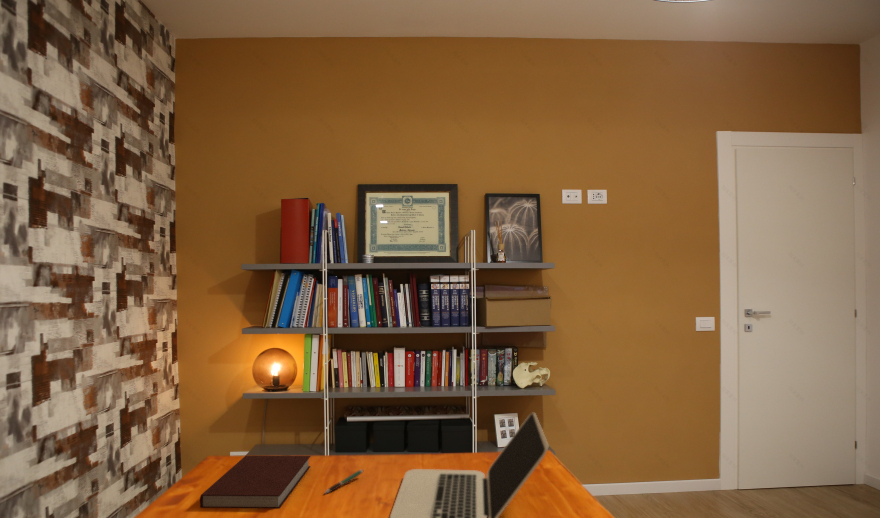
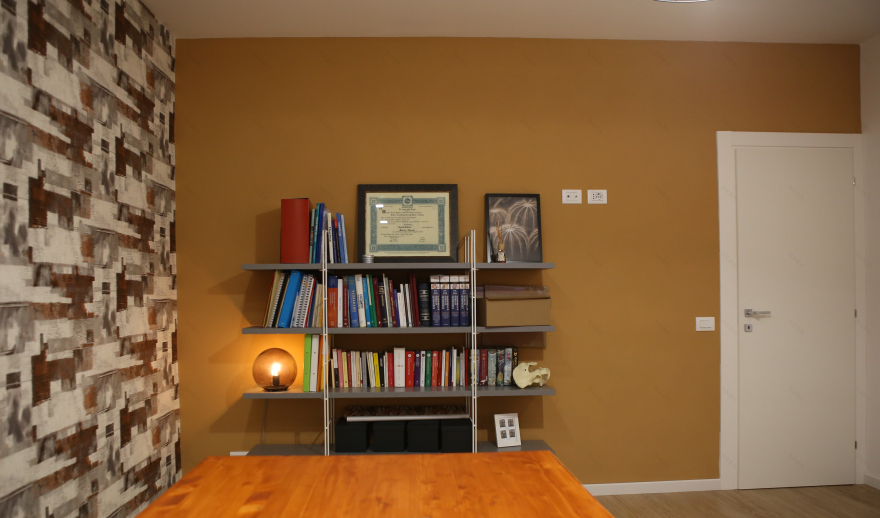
- pen (344, 481)
- notebook (260, 479)
- laptop (469, 470)
